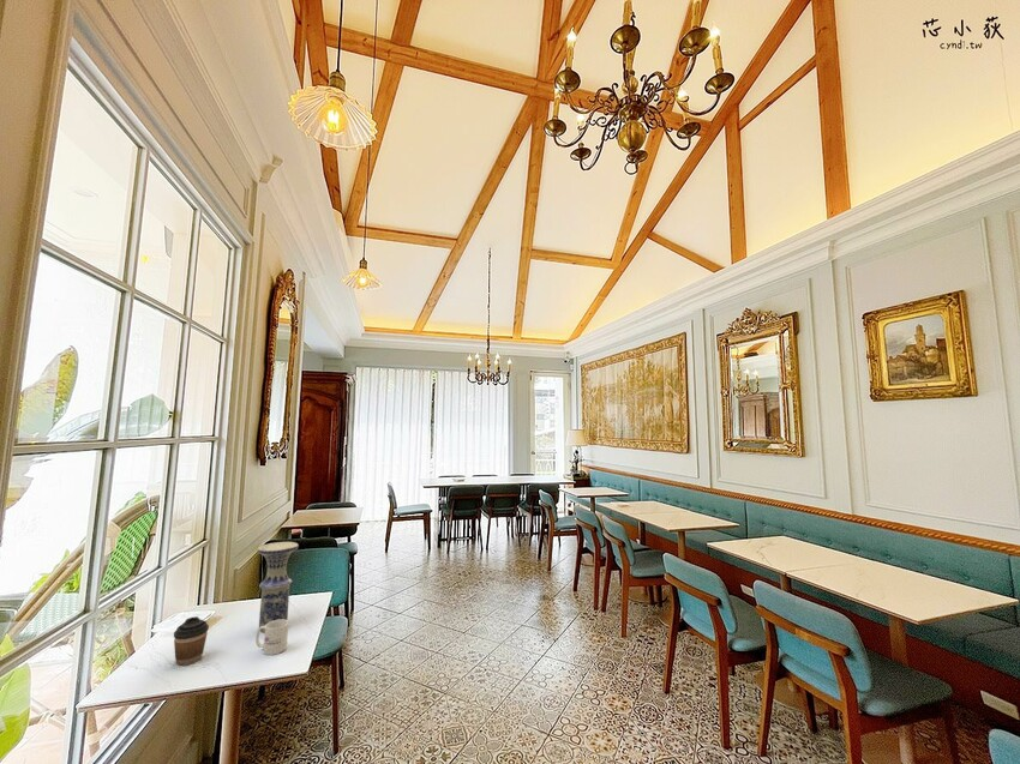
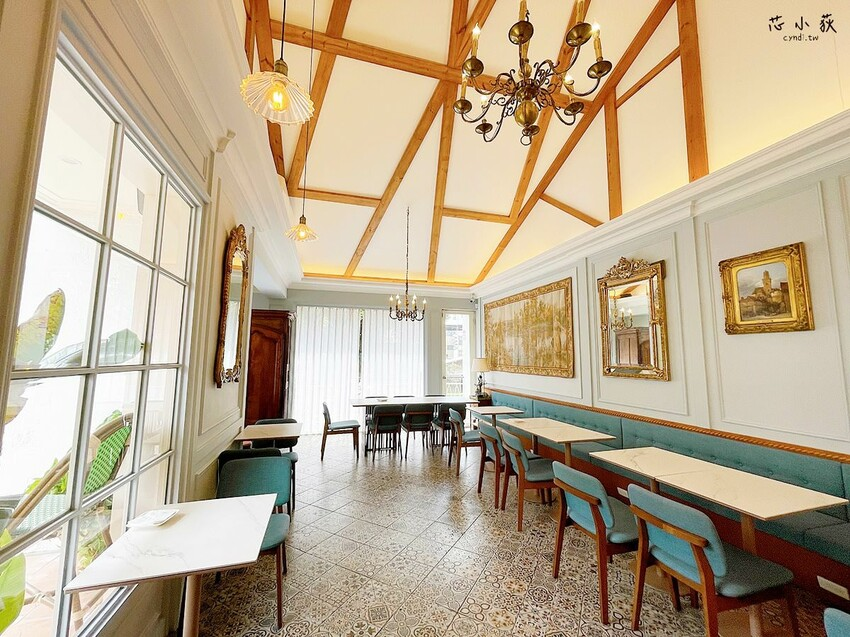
- coffee cup (190, 639)
- vase (275, 585)
- mug (271, 636)
